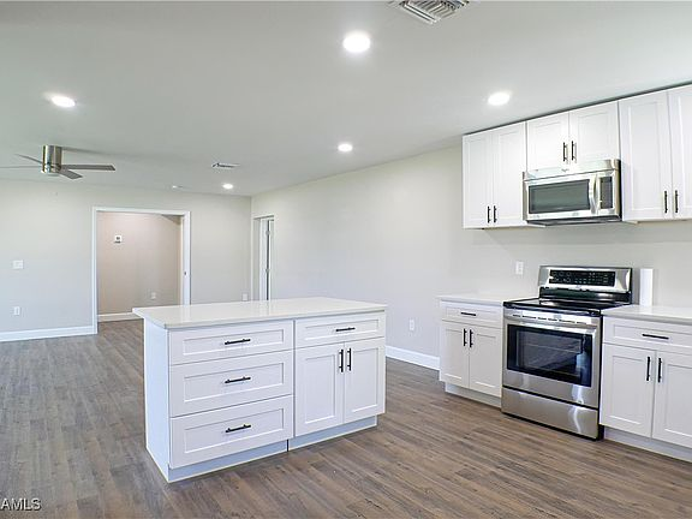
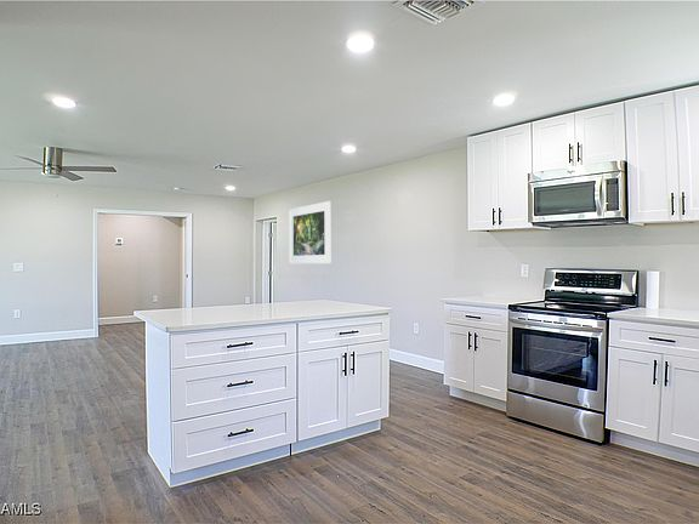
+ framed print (308, 234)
